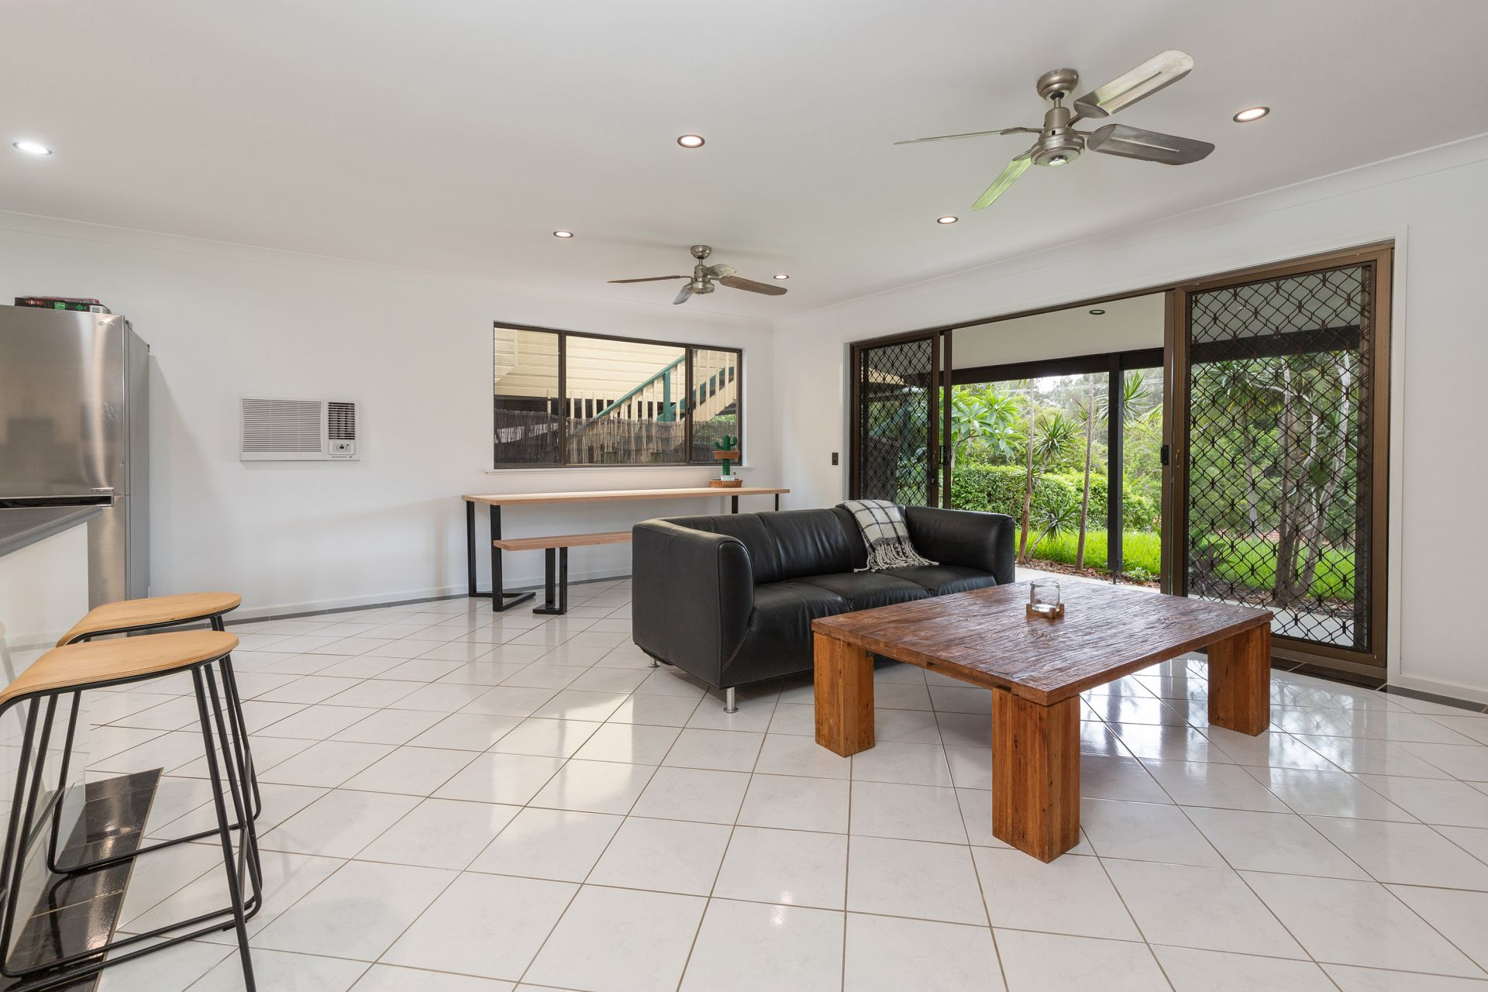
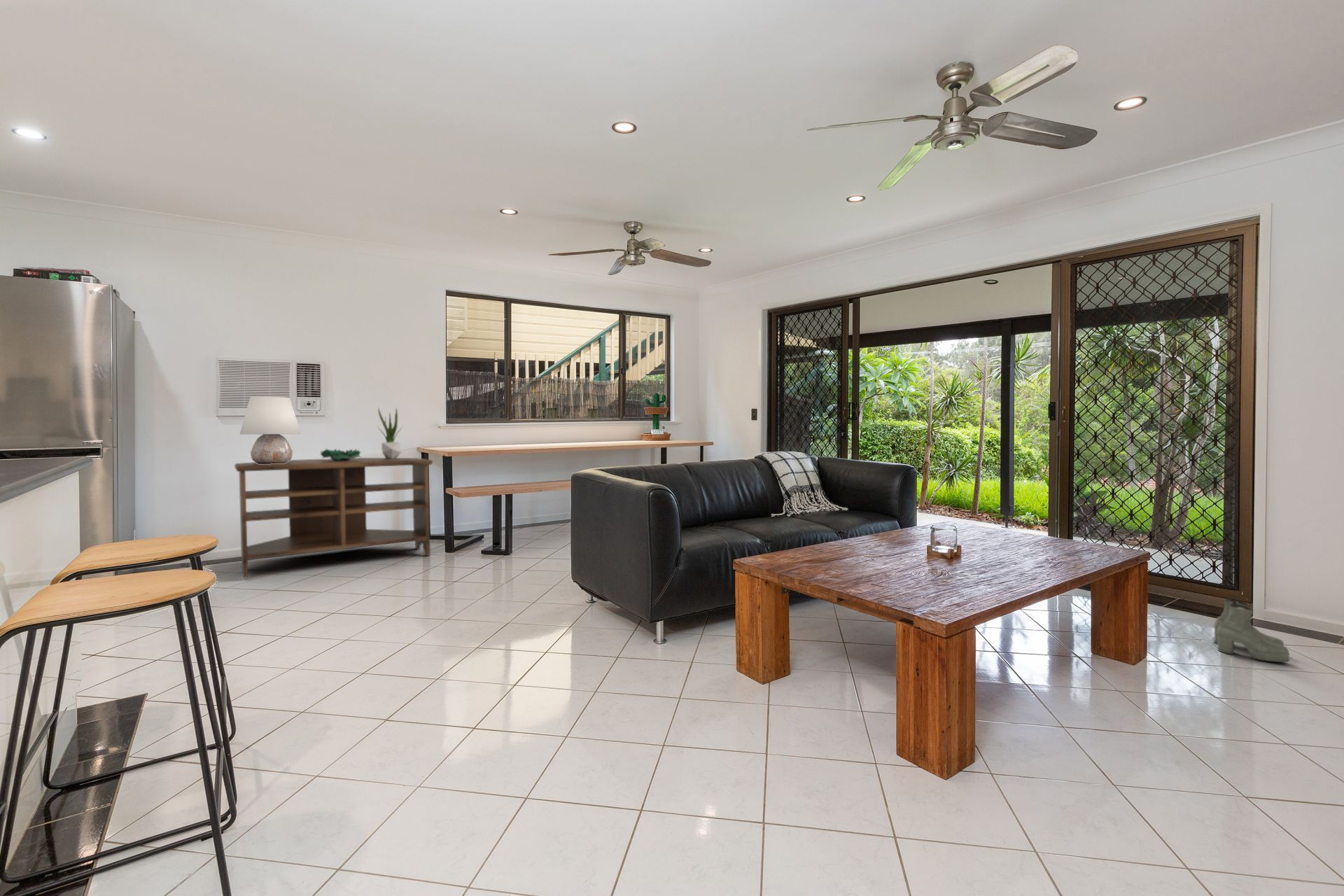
+ table lamp (271, 430)
+ decorative bowl (341, 454)
+ tv stand (335, 509)
+ potted plant (391, 433)
+ boots (1250, 628)
